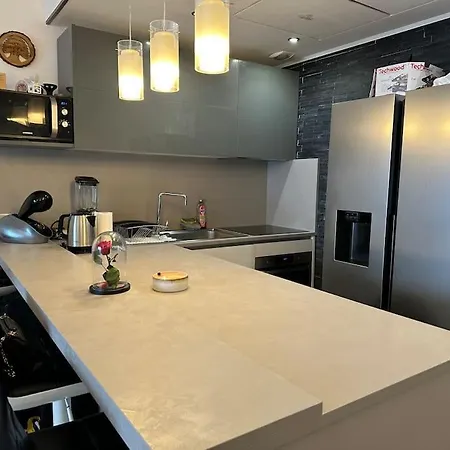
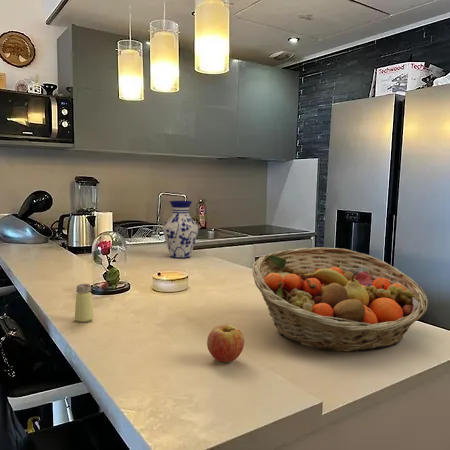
+ fruit (225, 342)
+ saltshaker (84, 302)
+ fruit basket (337, 294)
+ vase (180, 229)
